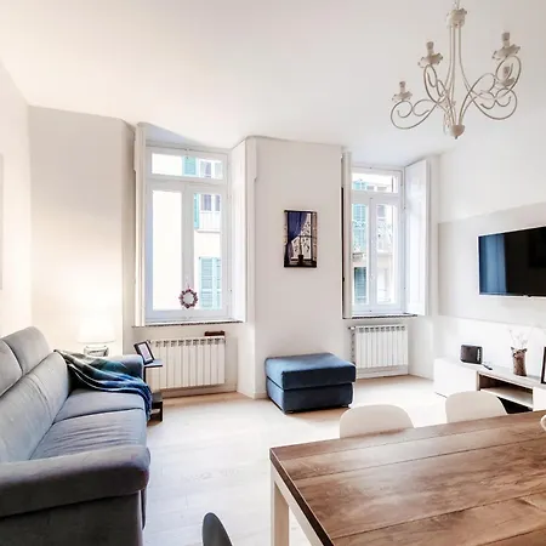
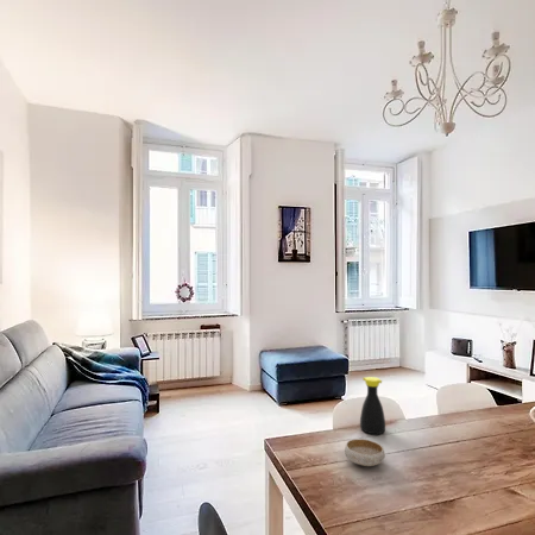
+ bowl (364, 453)
+ bottle (372, 403)
